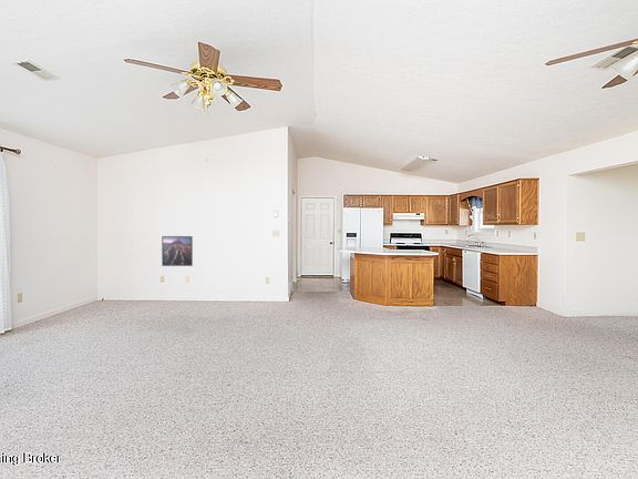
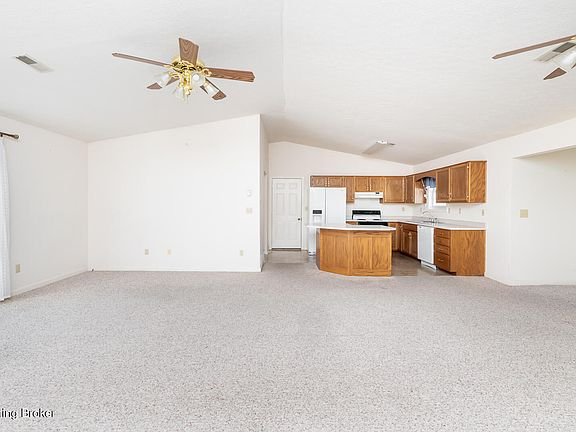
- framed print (177, 251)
